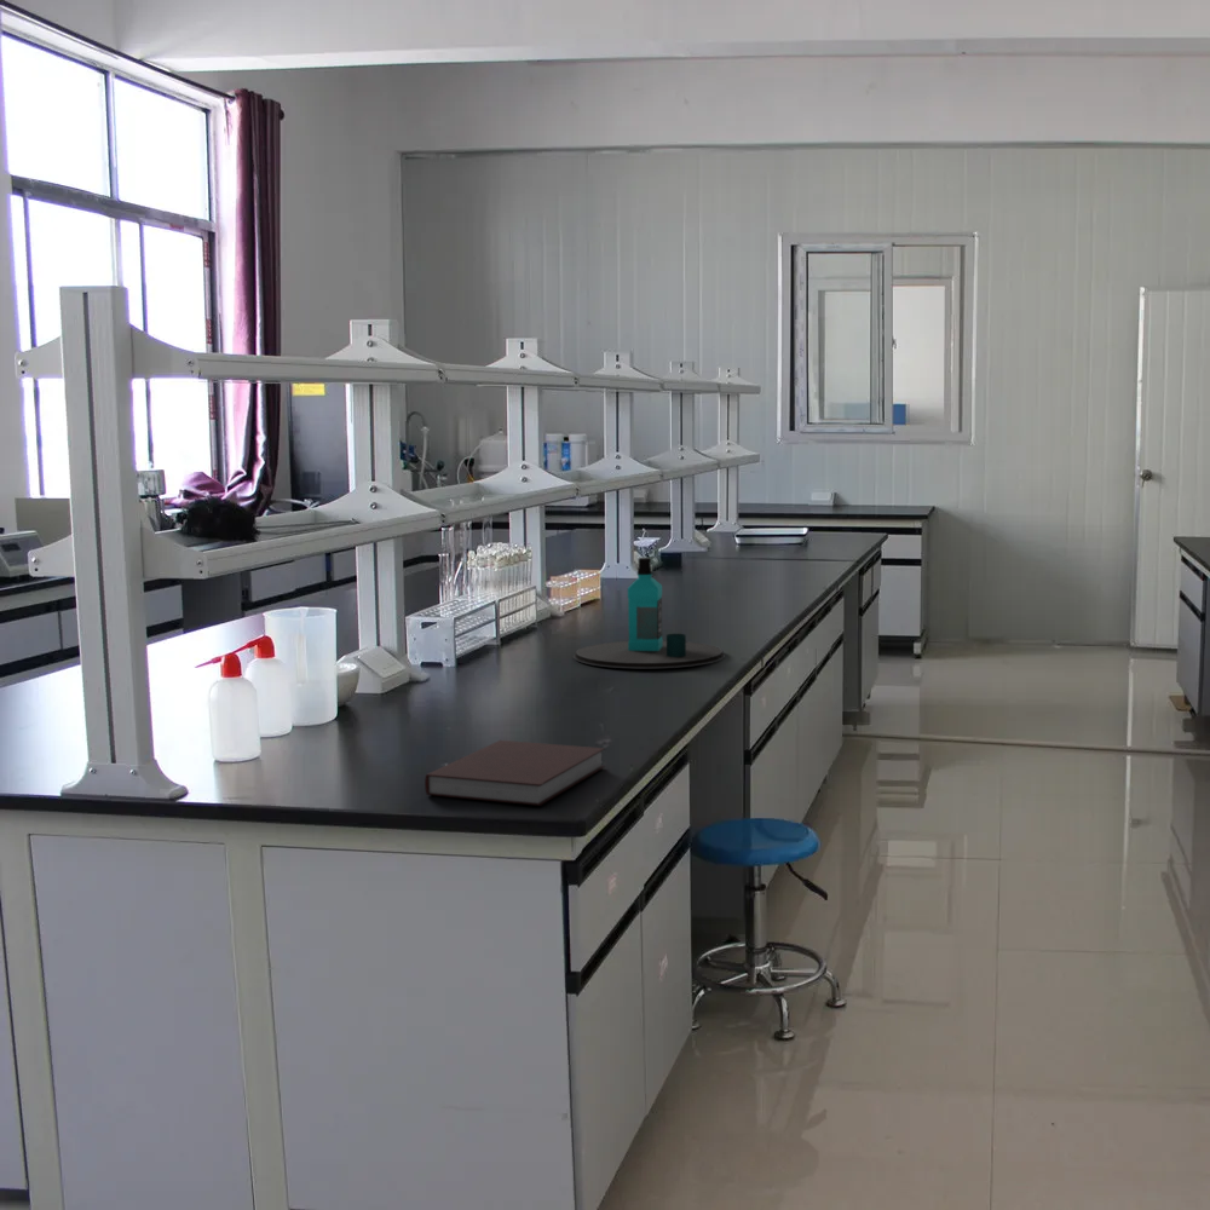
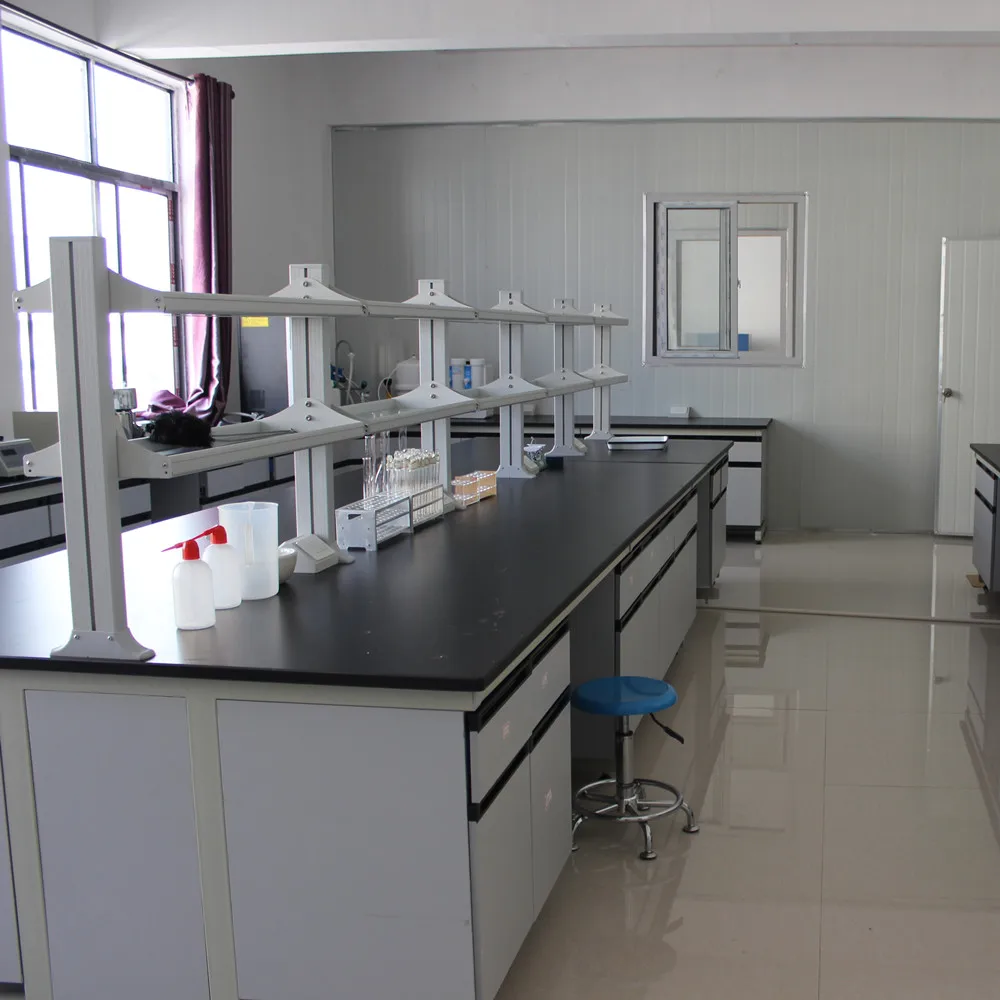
- bottle (649, 607)
- notebook (518, 770)
